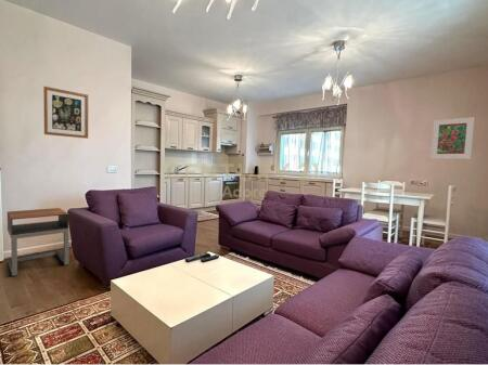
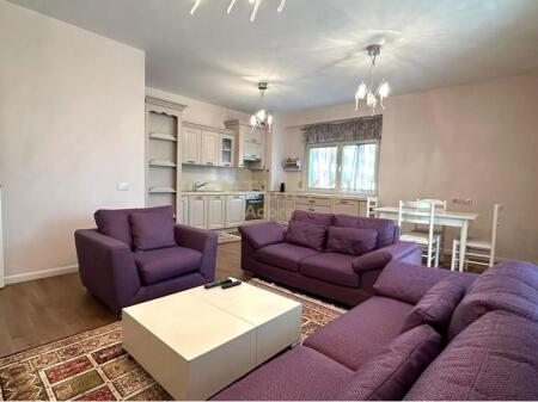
- wall art (66, 114)
- nightstand (38, 235)
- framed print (451, 139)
